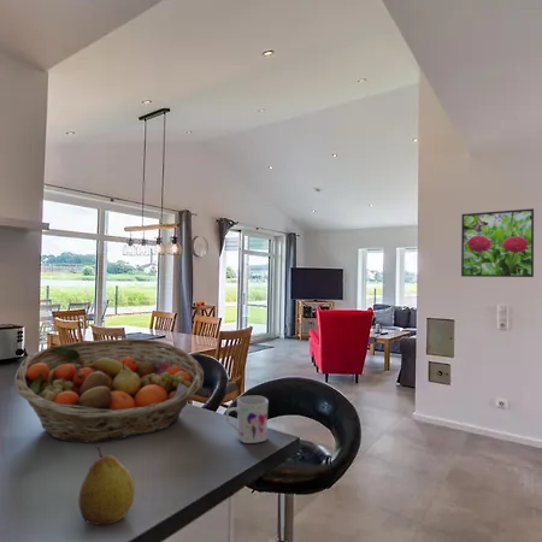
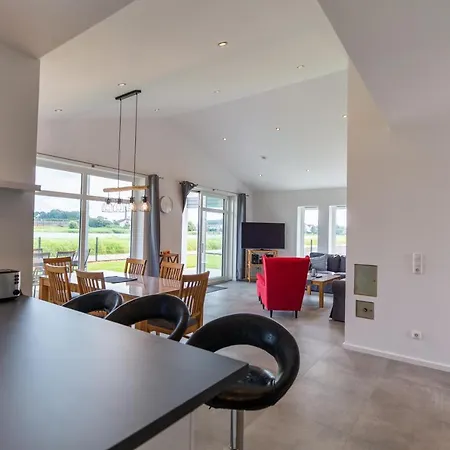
- fruit (107, 482)
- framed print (495, 243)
- mug (246, 419)
- fruit basket (116, 383)
